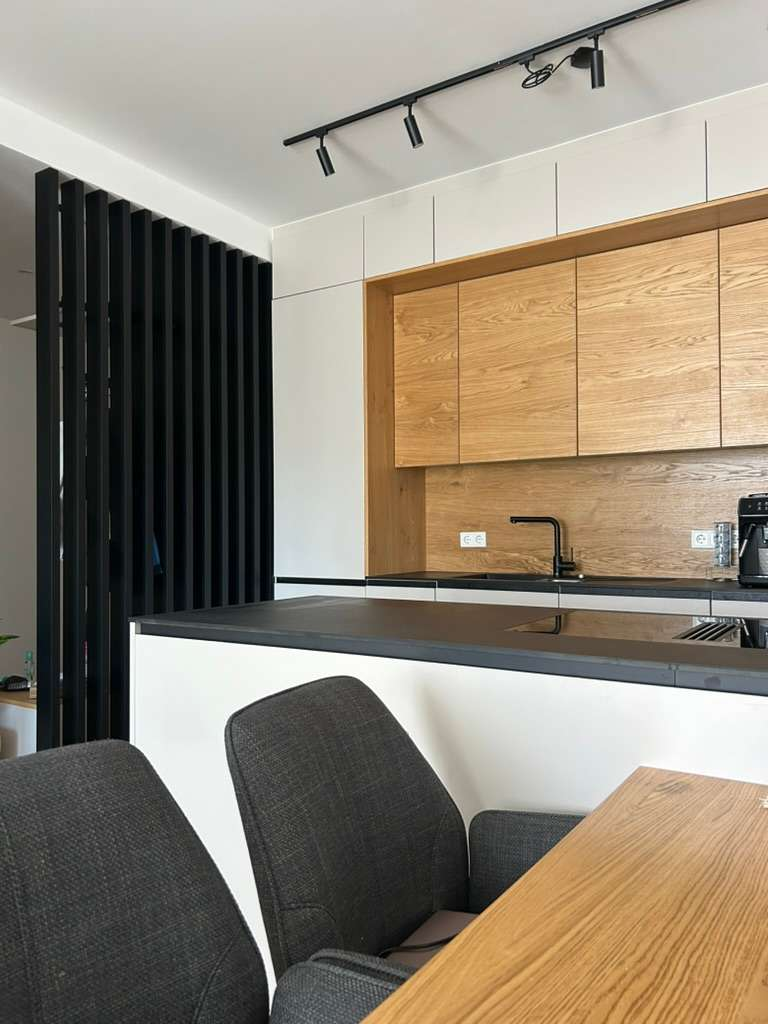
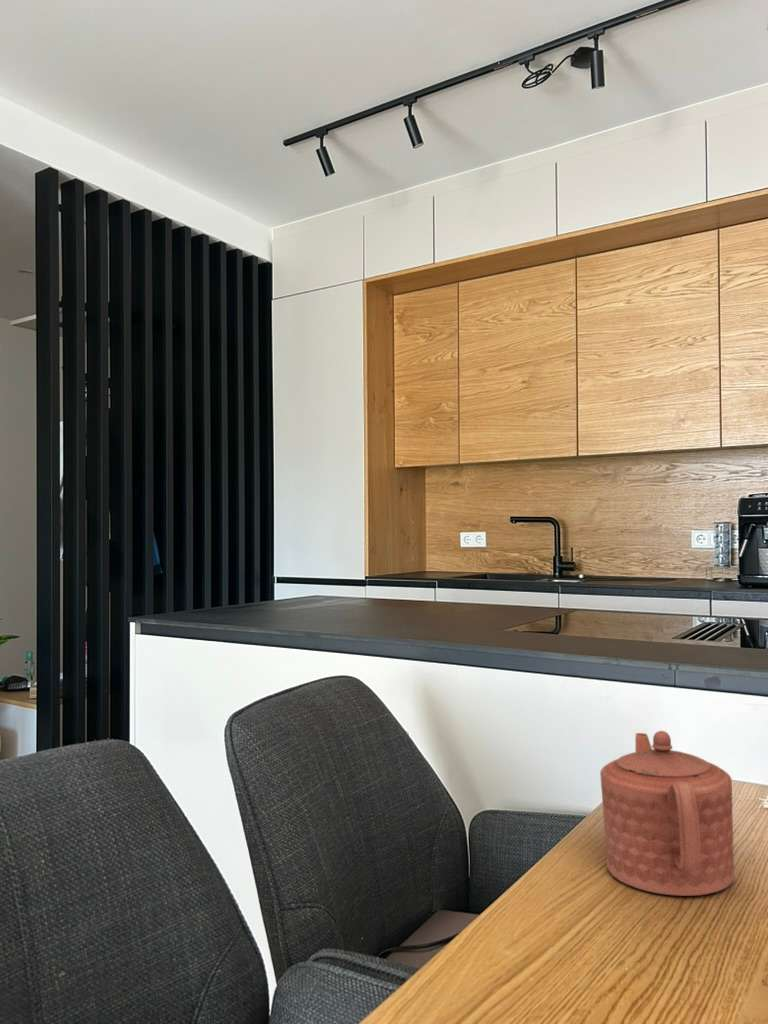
+ teapot (665, 800)
